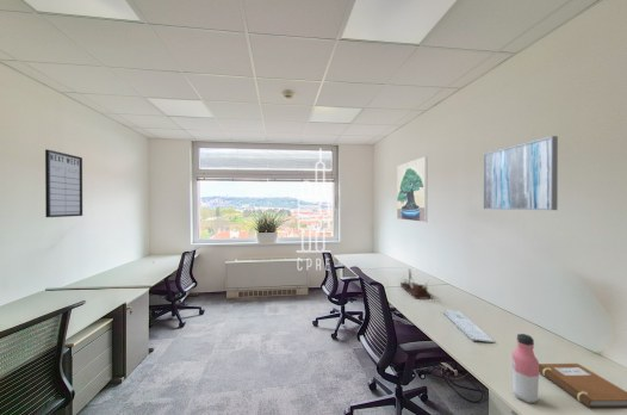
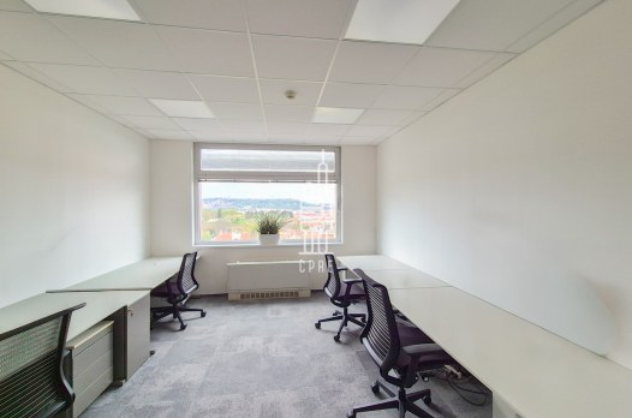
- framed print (410, 191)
- desk organizer (415, 283)
- keyboard (465, 323)
- notebook (581, 383)
- writing board (64, 185)
- wall art (515, 178)
- water bottle (524, 366)
